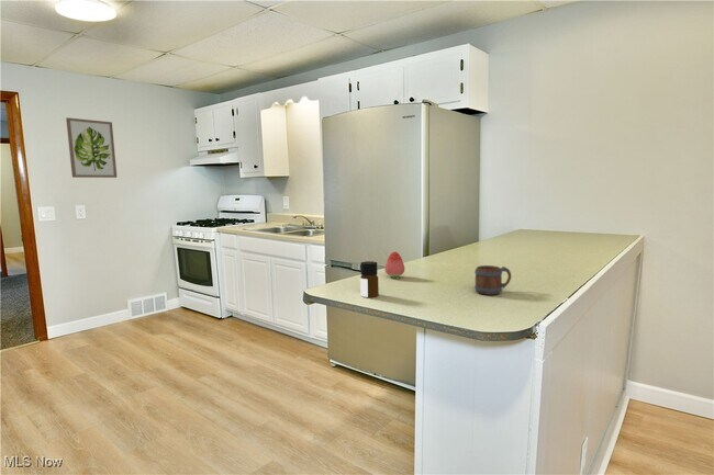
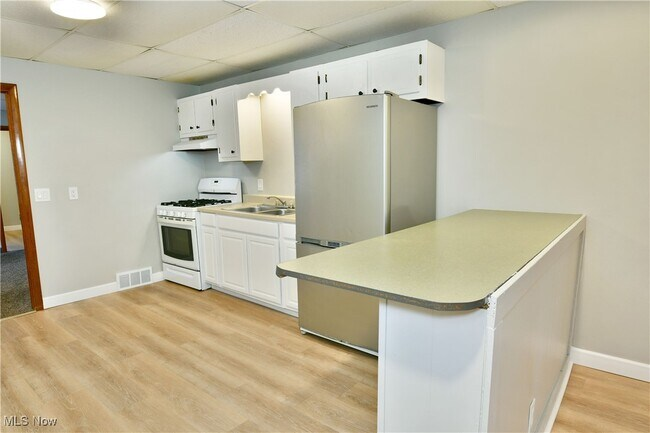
- wall art (92, 148)
- fruit (394, 264)
- bottle (369, 279)
- mug (493, 279)
